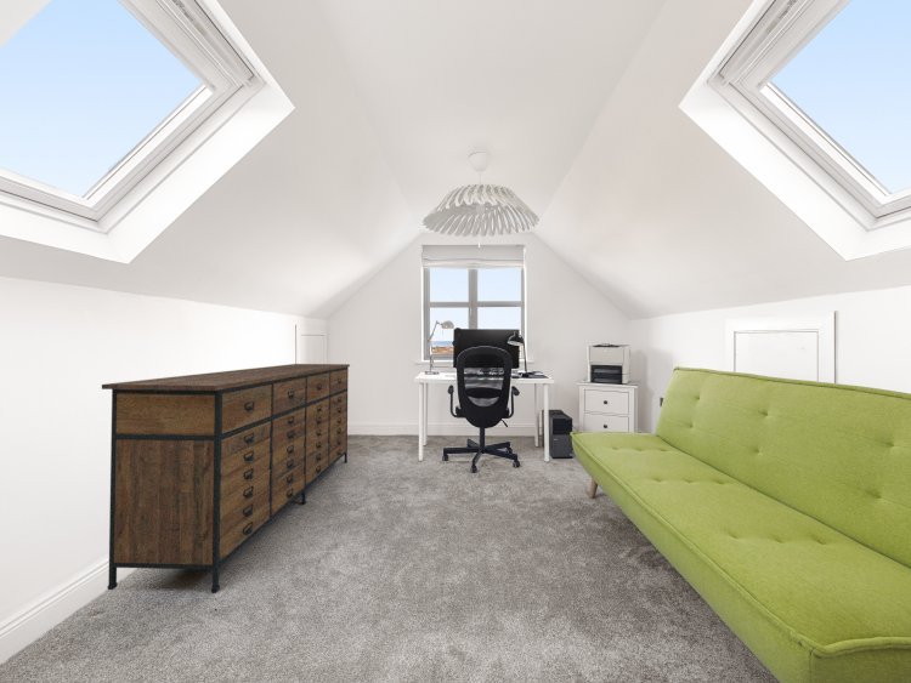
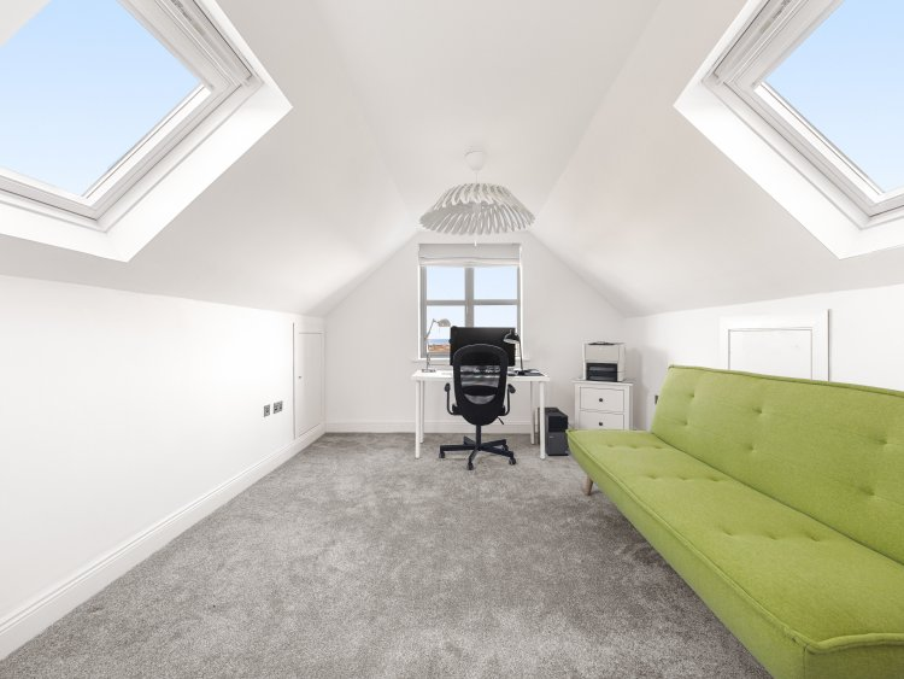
- sideboard (270, 437)
